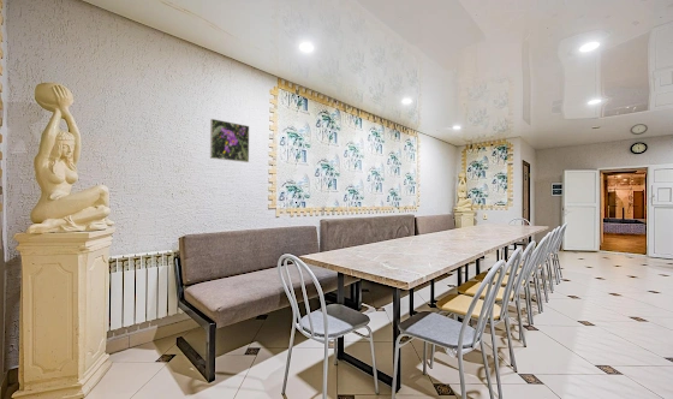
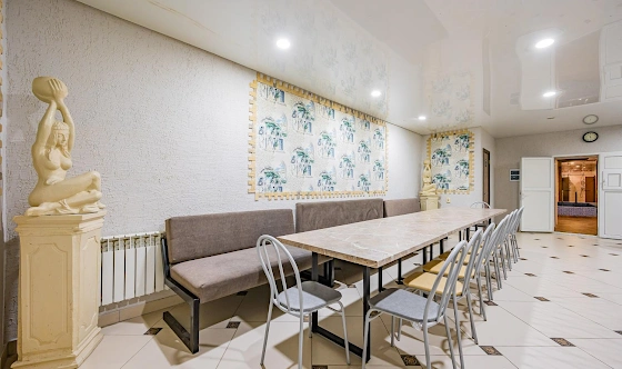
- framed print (230, 141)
